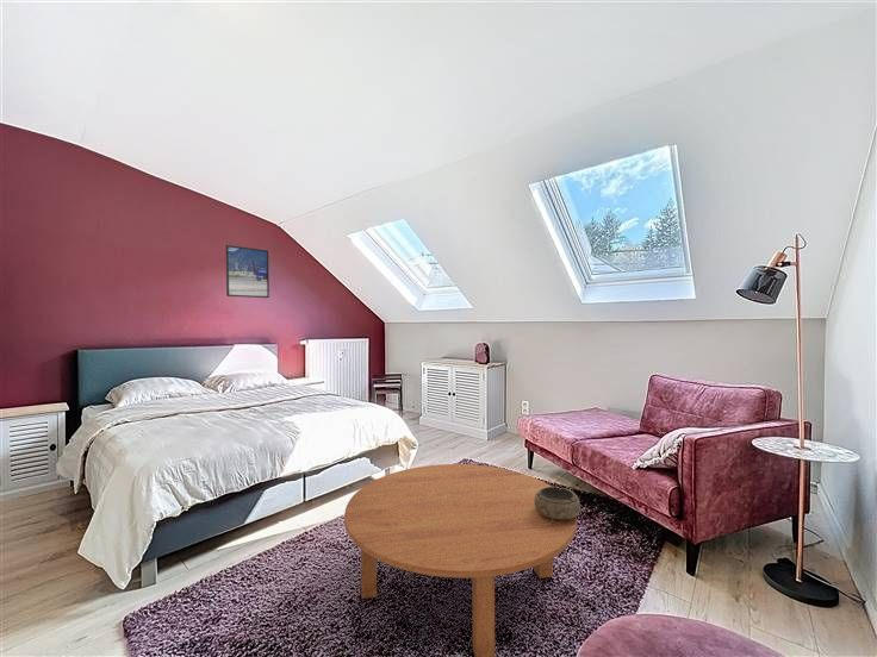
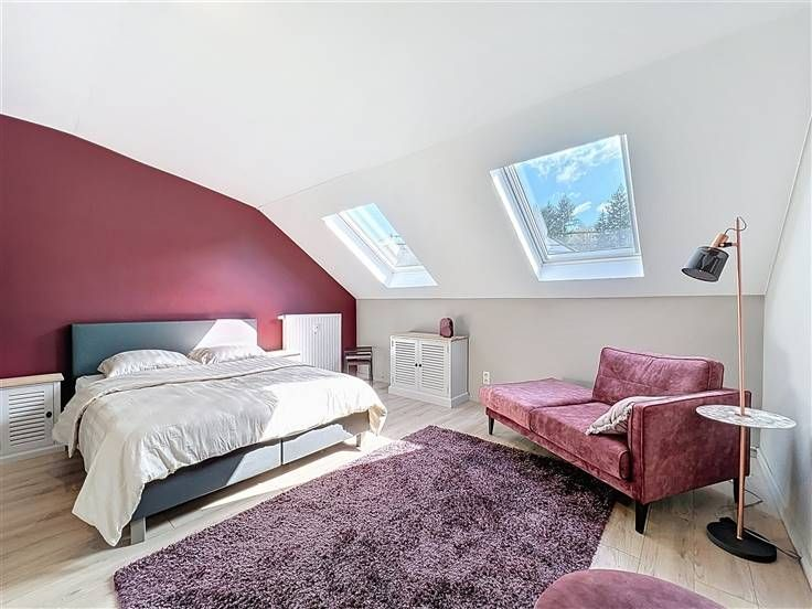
- coffee table (459, 543)
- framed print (248, 273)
- decorative bowl (555, 501)
